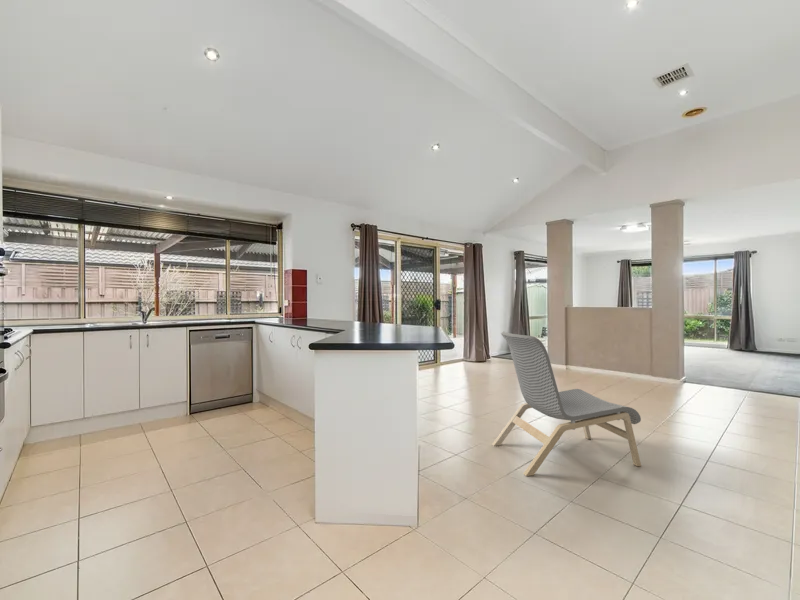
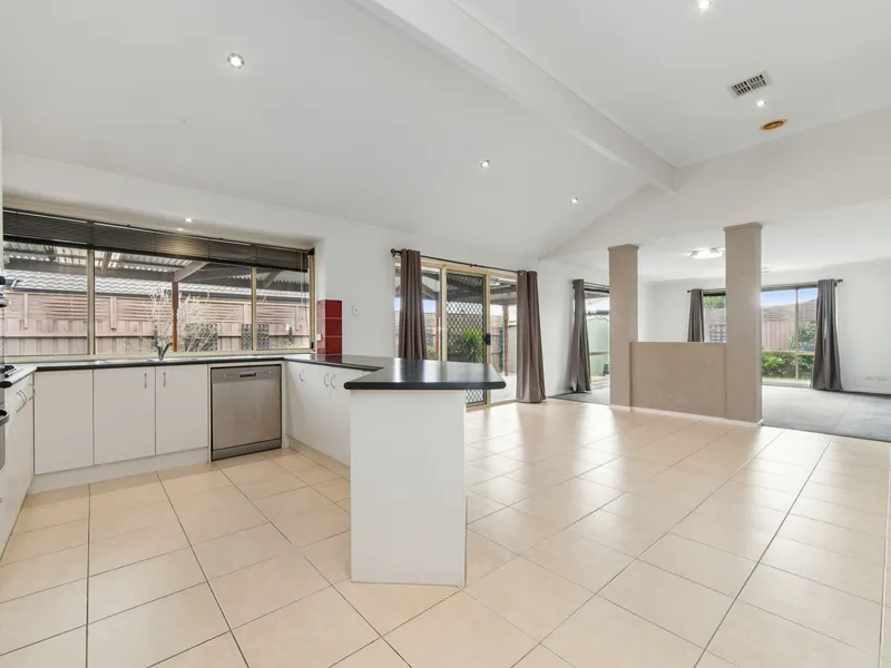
- dining chair (561, 393)
